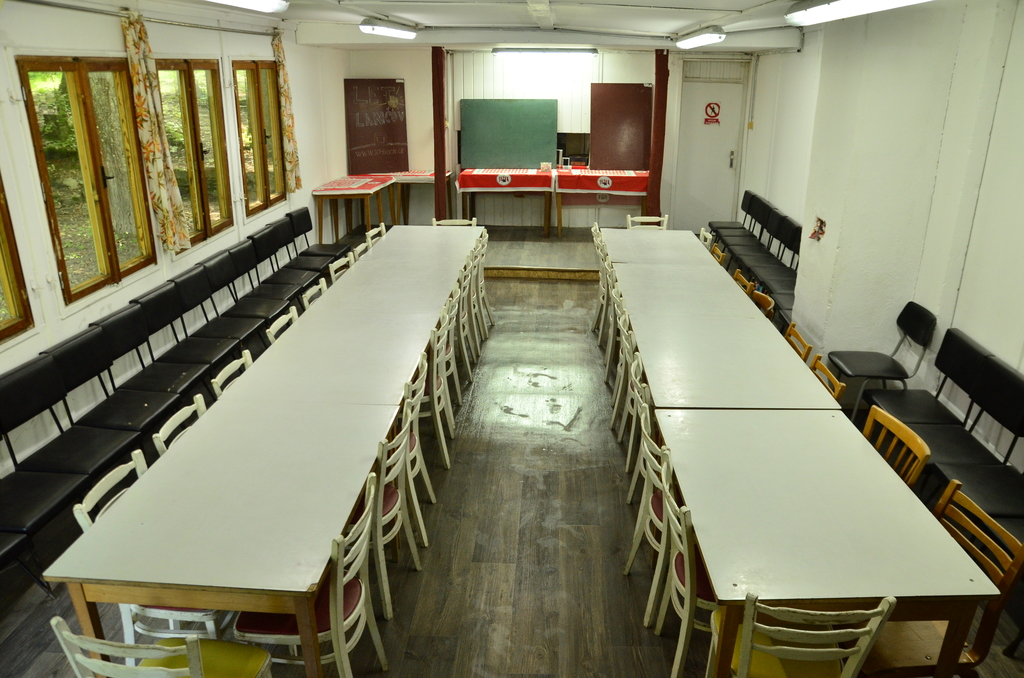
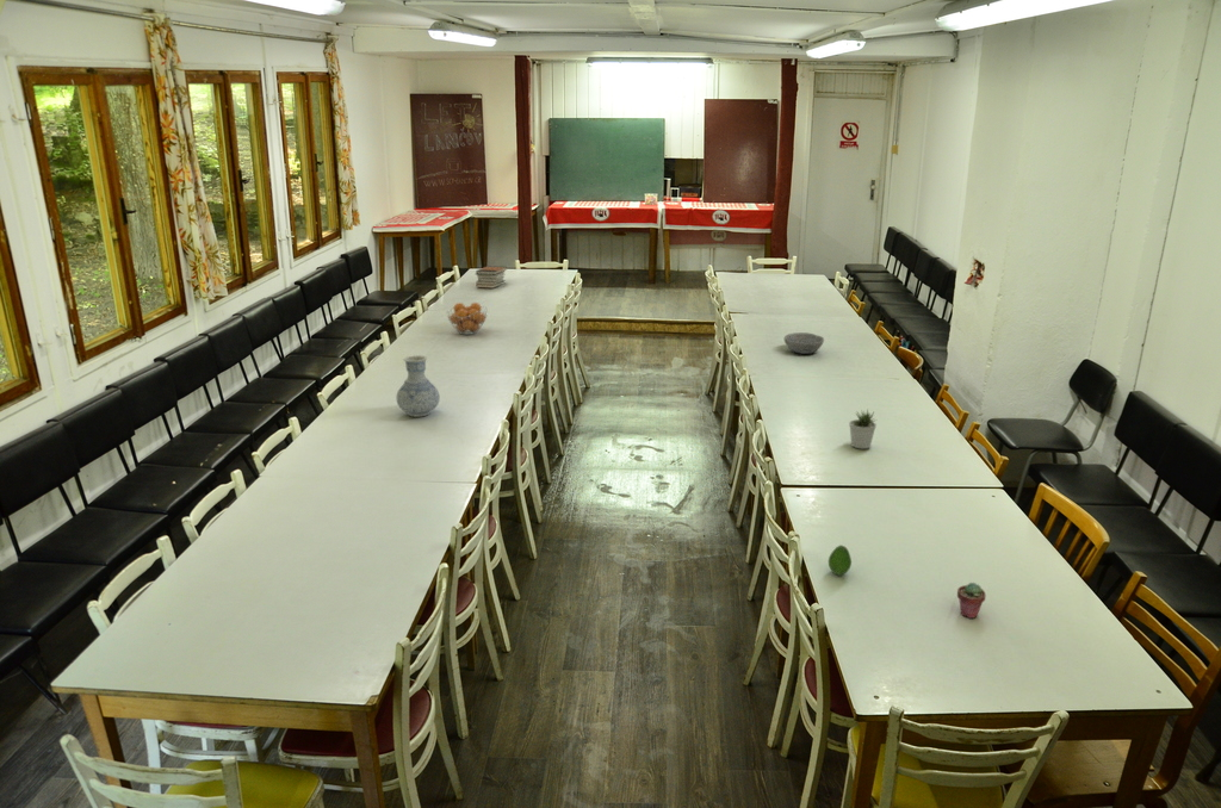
+ vase (417, 385)
+ fruit basket (466, 317)
+ book stack (491, 276)
+ fruit (839, 559)
+ potted succulent (971, 597)
+ potted plant (861, 427)
+ bowl (802, 343)
